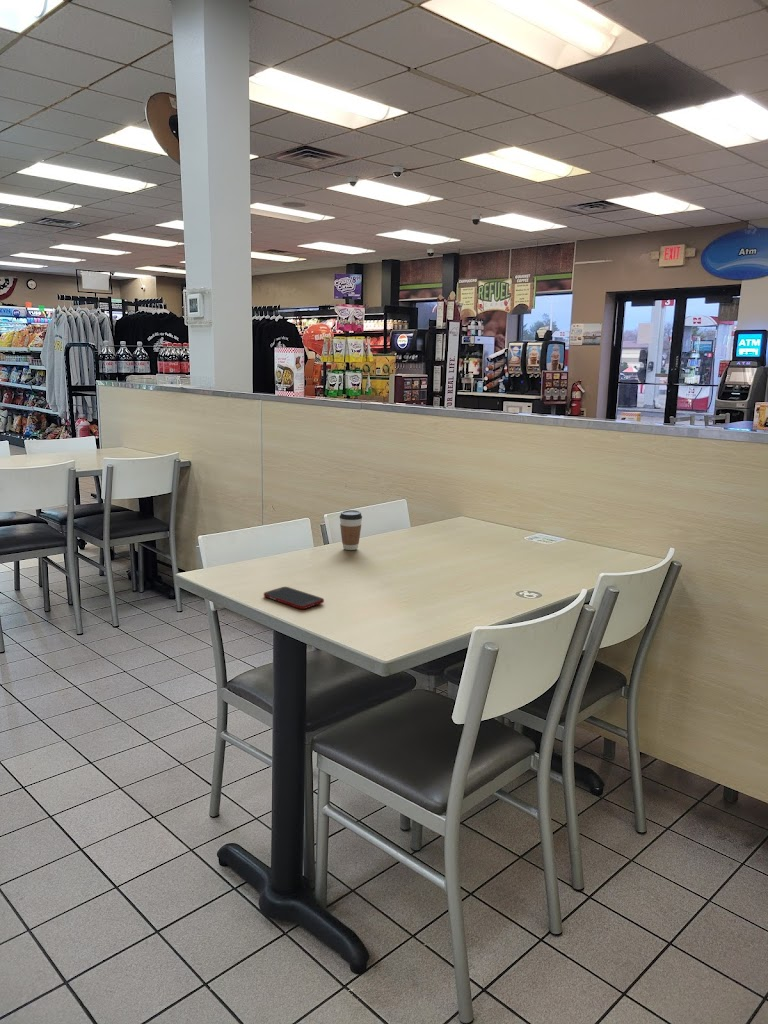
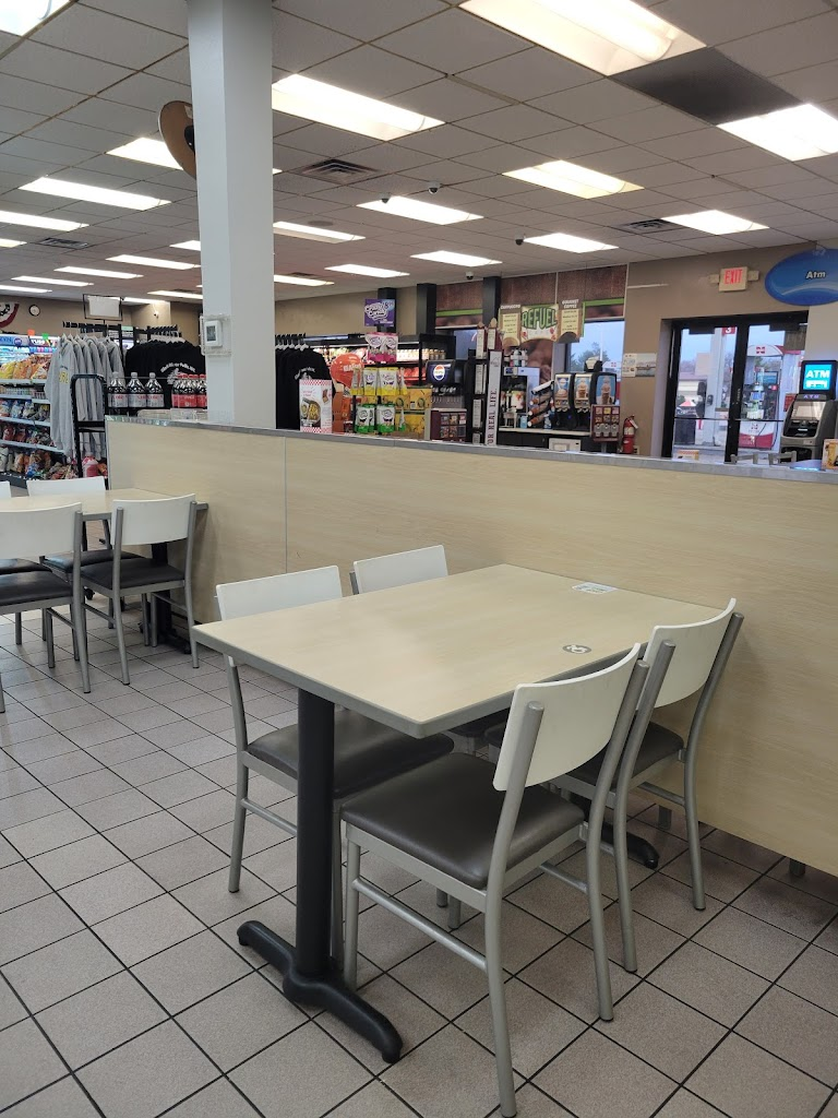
- cell phone (293, 597)
- coffee cup (350, 530)
